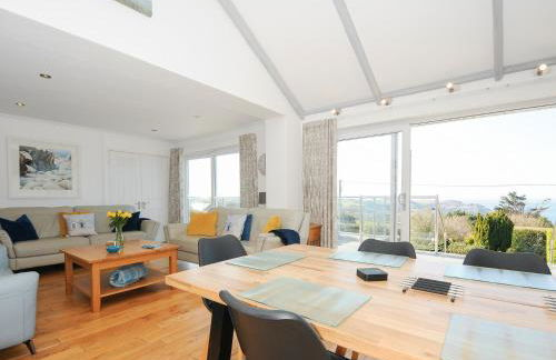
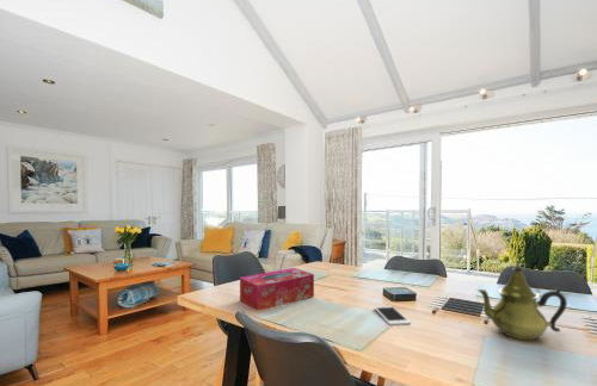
+ tissue box (277, 287)
+ teapot (519, 297)
+ cell phone (390, 315)
